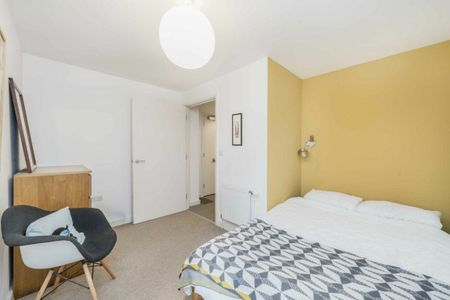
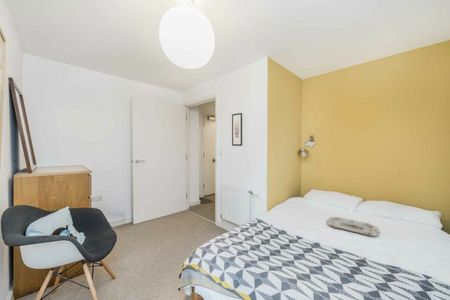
+ serving tray (351, 225)
